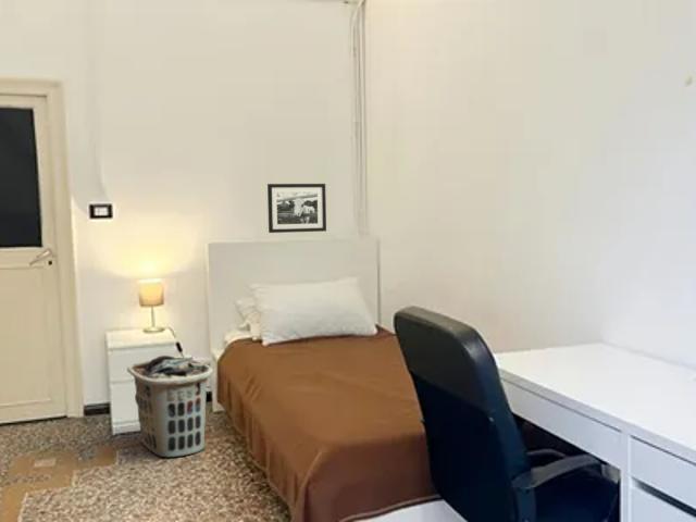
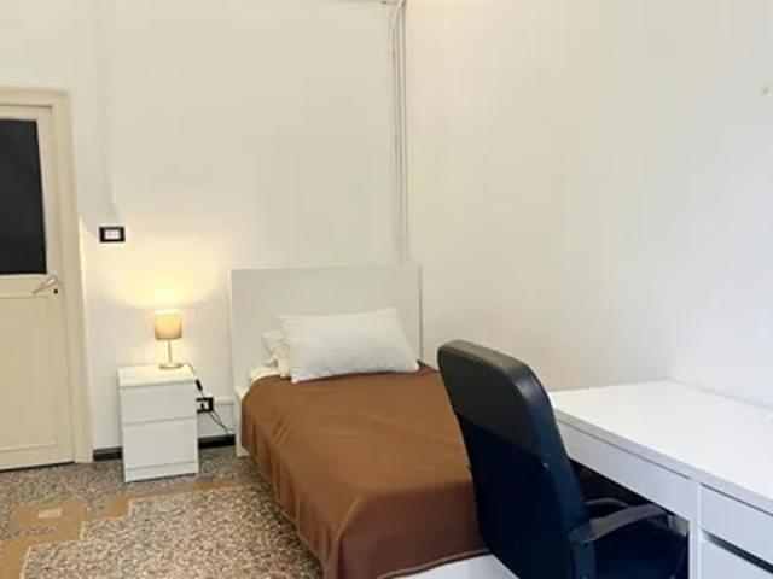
- clothes hamper (170, 398)
- picture frame (297, 208)
